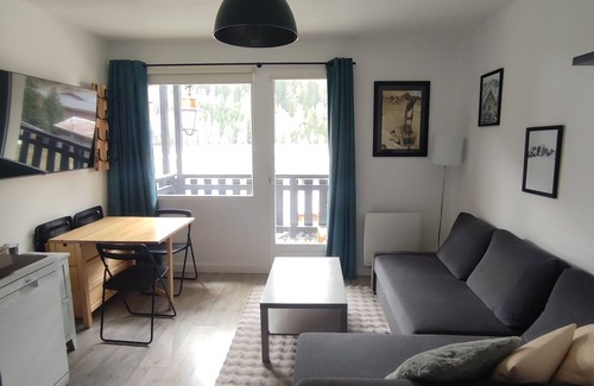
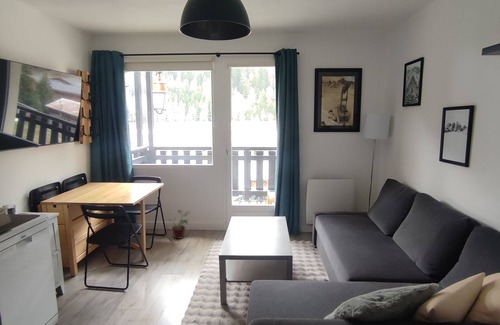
+ potted plant (181, 222)
